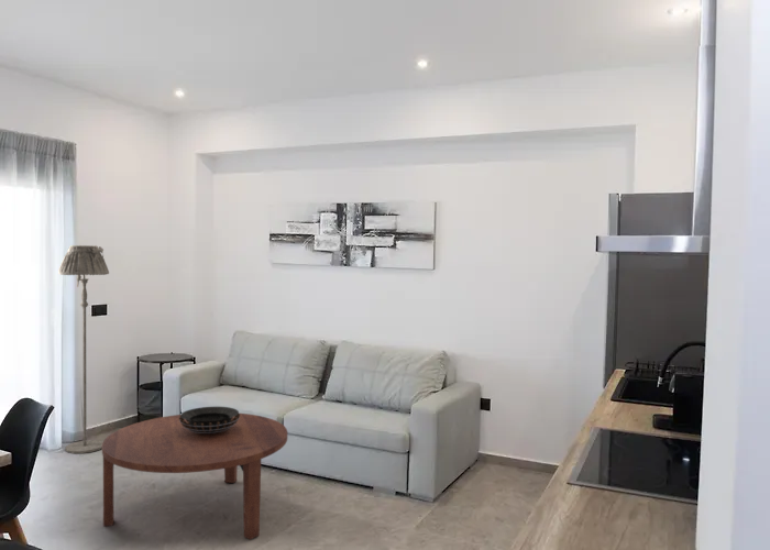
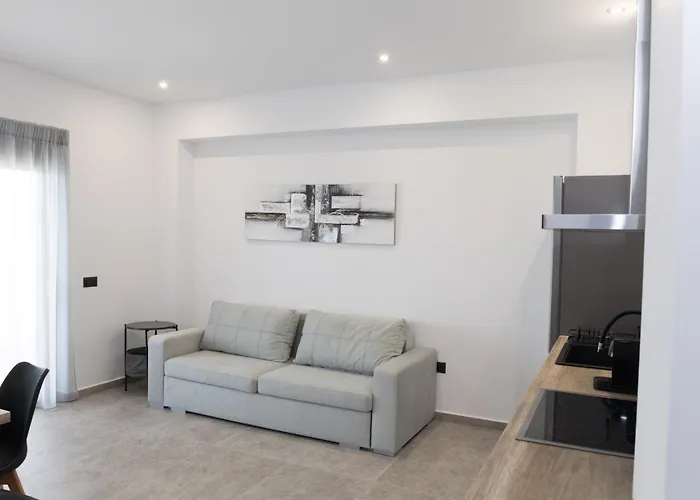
- coffee table (198, 471)
- decorative bowl (209, 421)
- floor lamp (84, 346)
